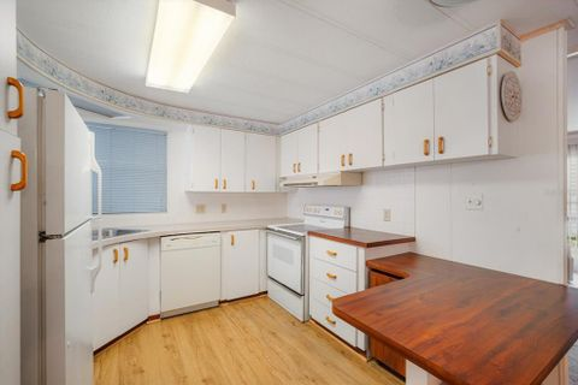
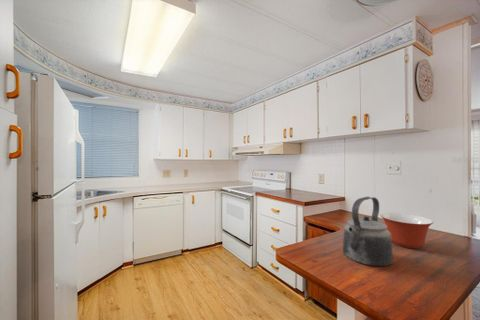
+ kettle (364, 227)
+ mixing bowl (405, 230)
